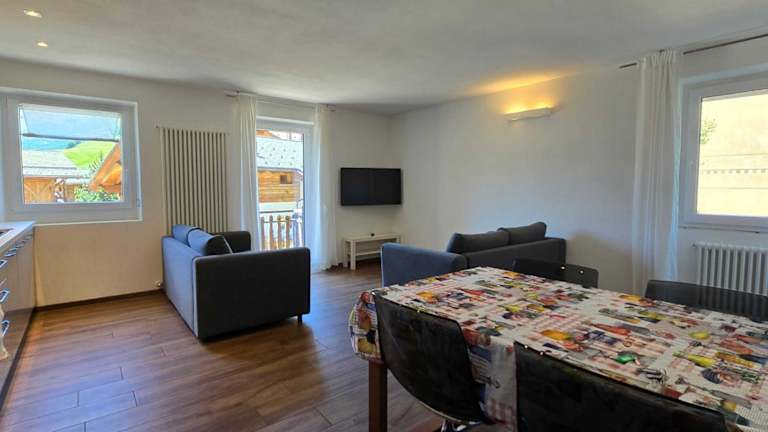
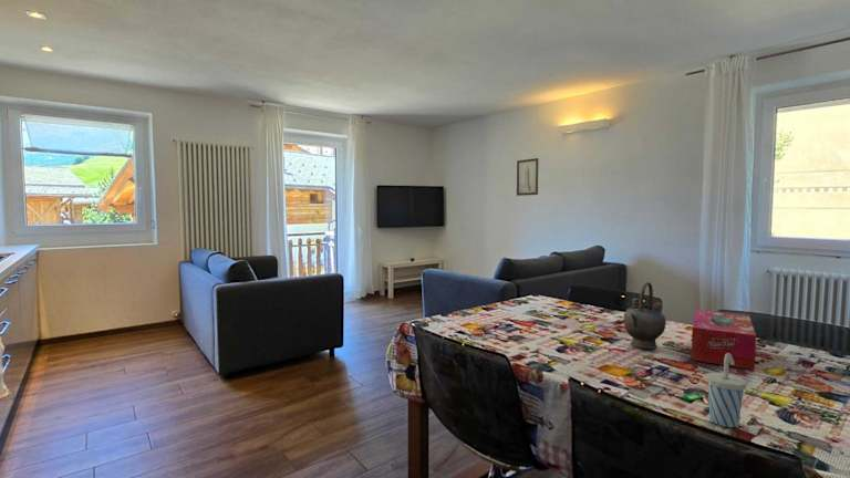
+ teapot (642, 314)
+ cup (725, 387)
+ wall art (527, 177)
+ tissue box (722, 335)
